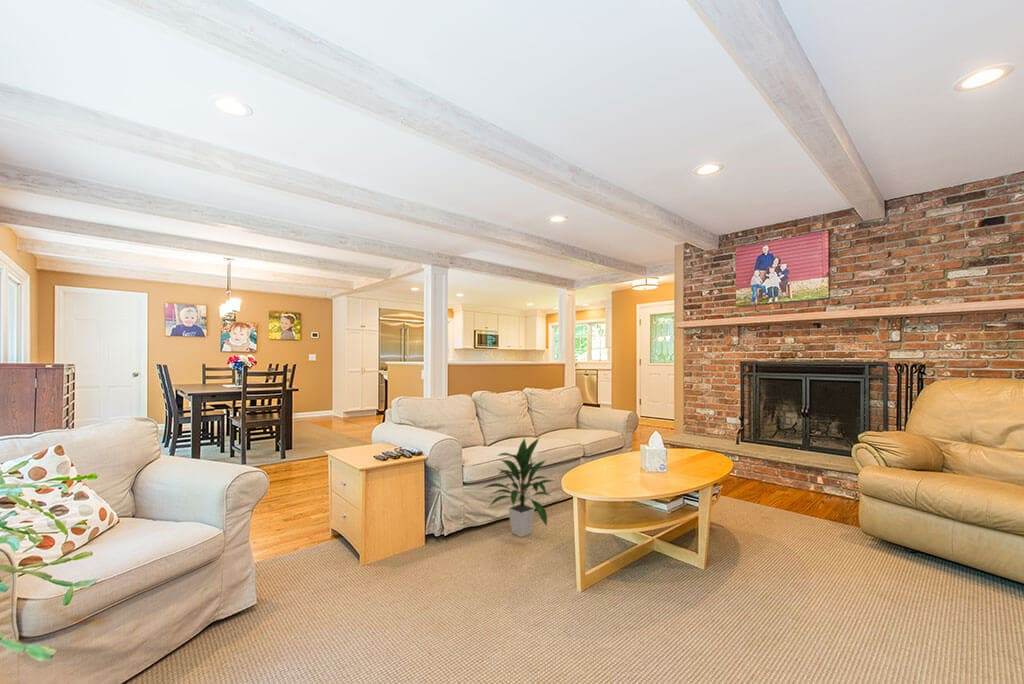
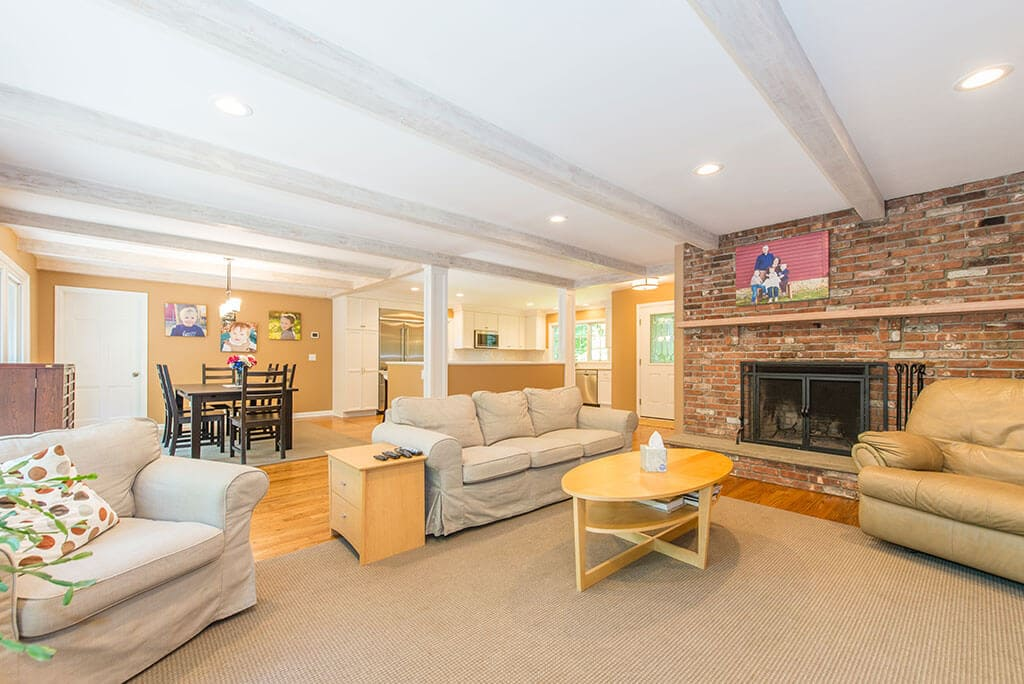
- indoor plant (522, 487)
